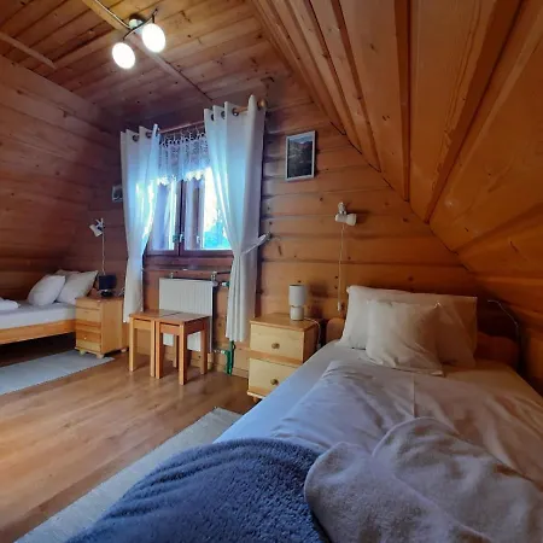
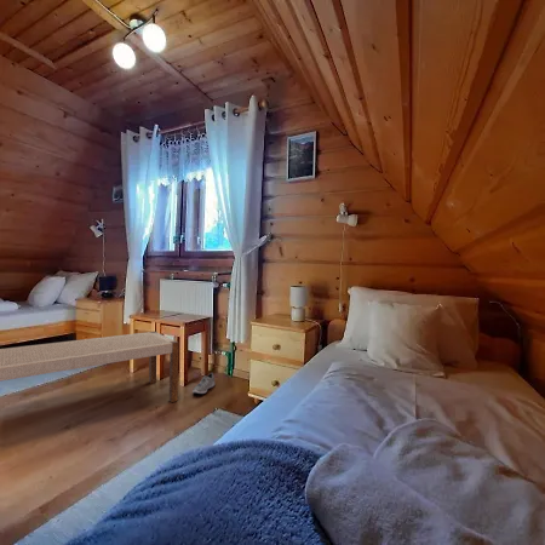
+ sneaker (202, 383)
+ bench (81, 367)
